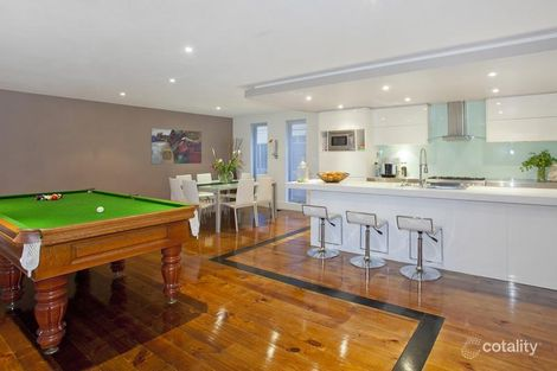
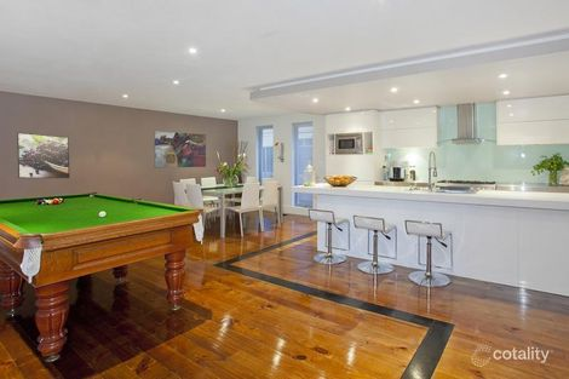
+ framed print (44, 156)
